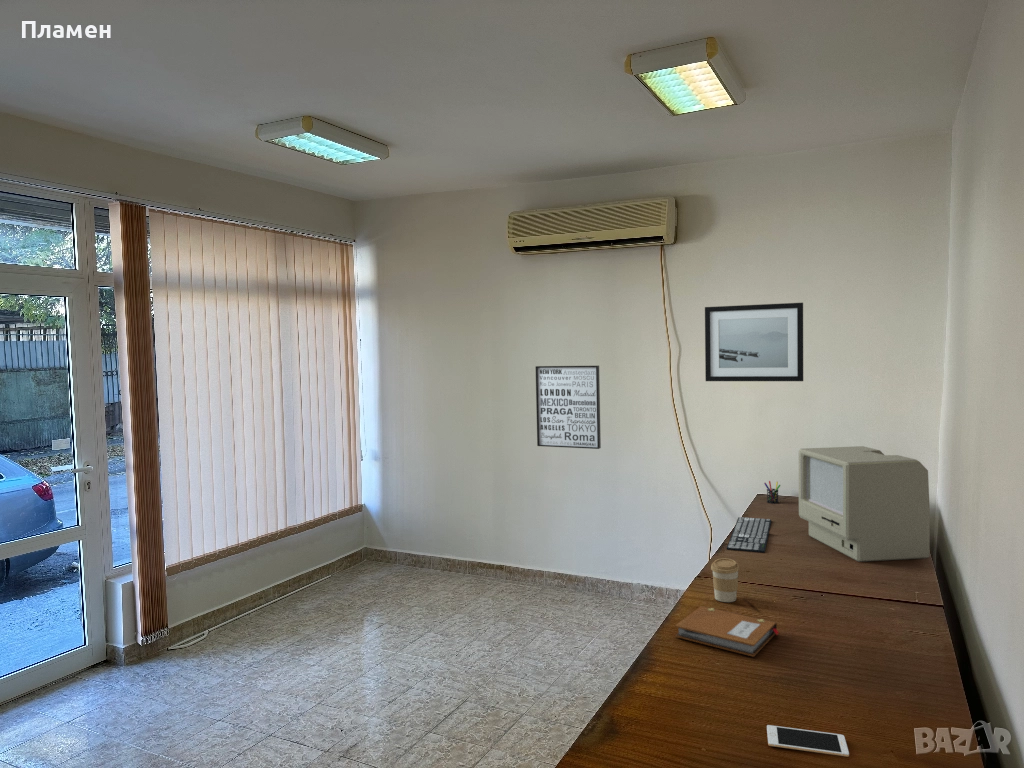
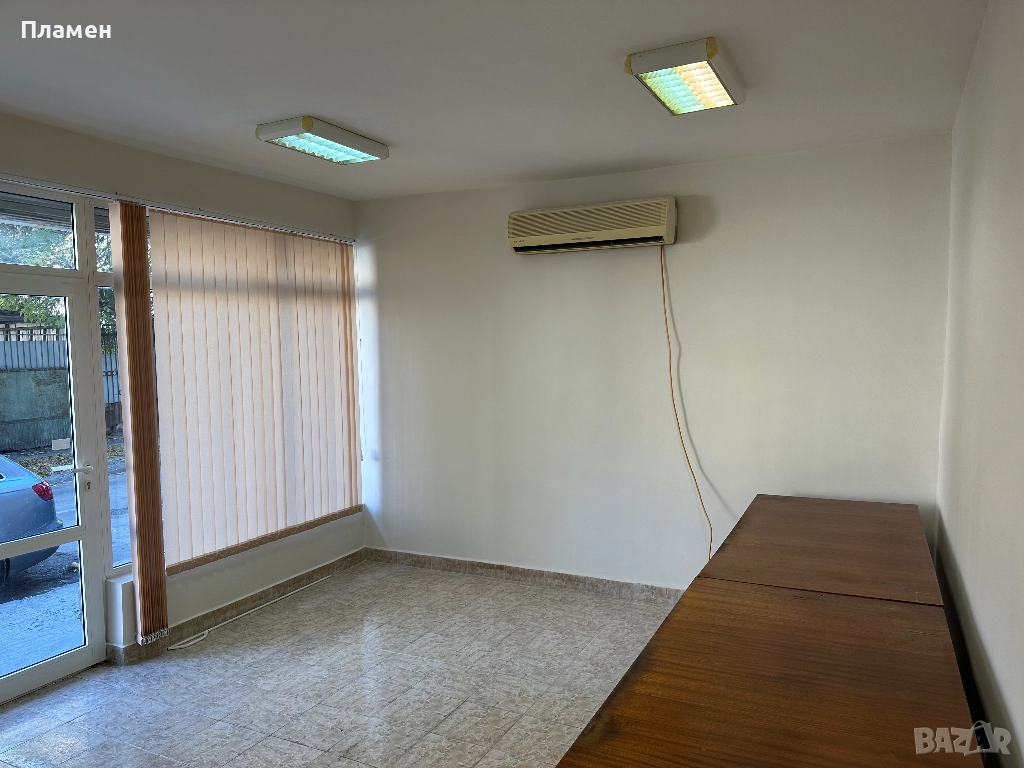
- keyboard (750, 532)
- wall art (752, 343)
- coffee cup (725, 579)
- cell phone (806, 740)
- wall art (567, 406)
- computer monitor (863, 499)
- notebook (728, 629)
- pen holder (773, 492)
